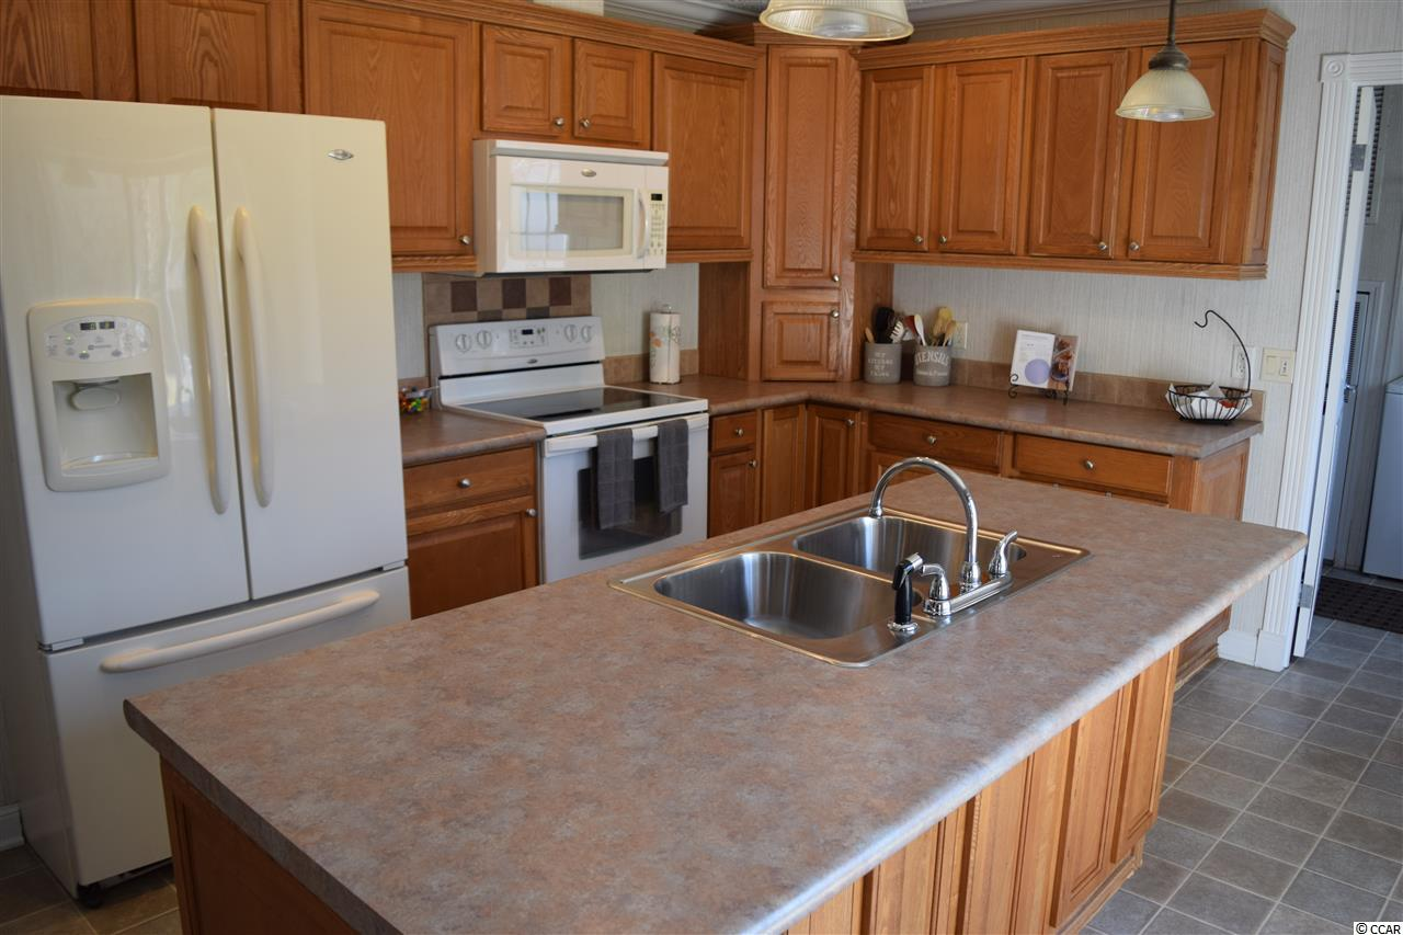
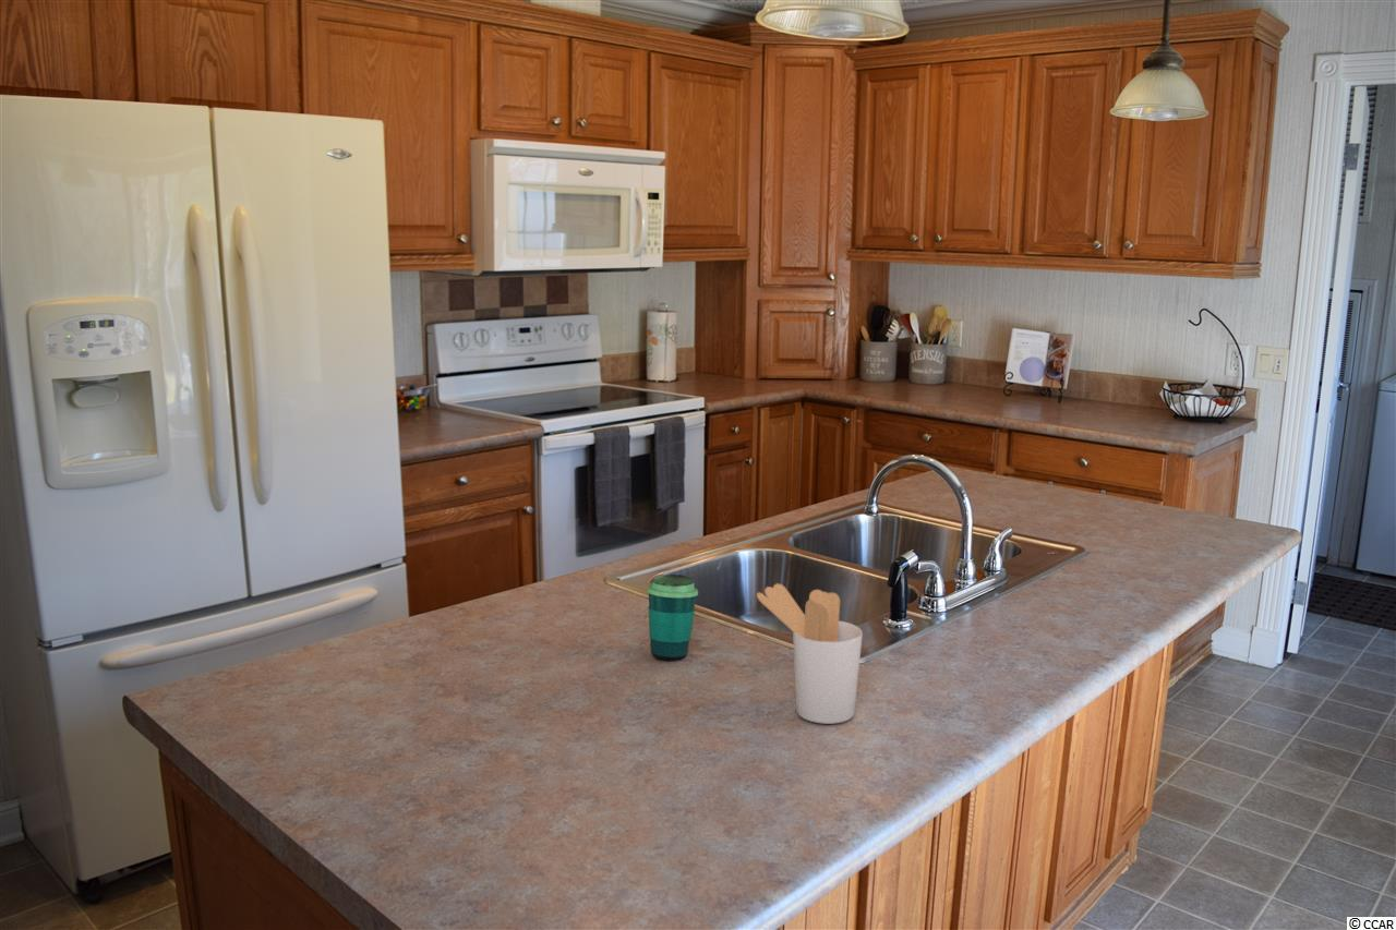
+ utensil holder (808, 649)
+ cup (672, 616)
